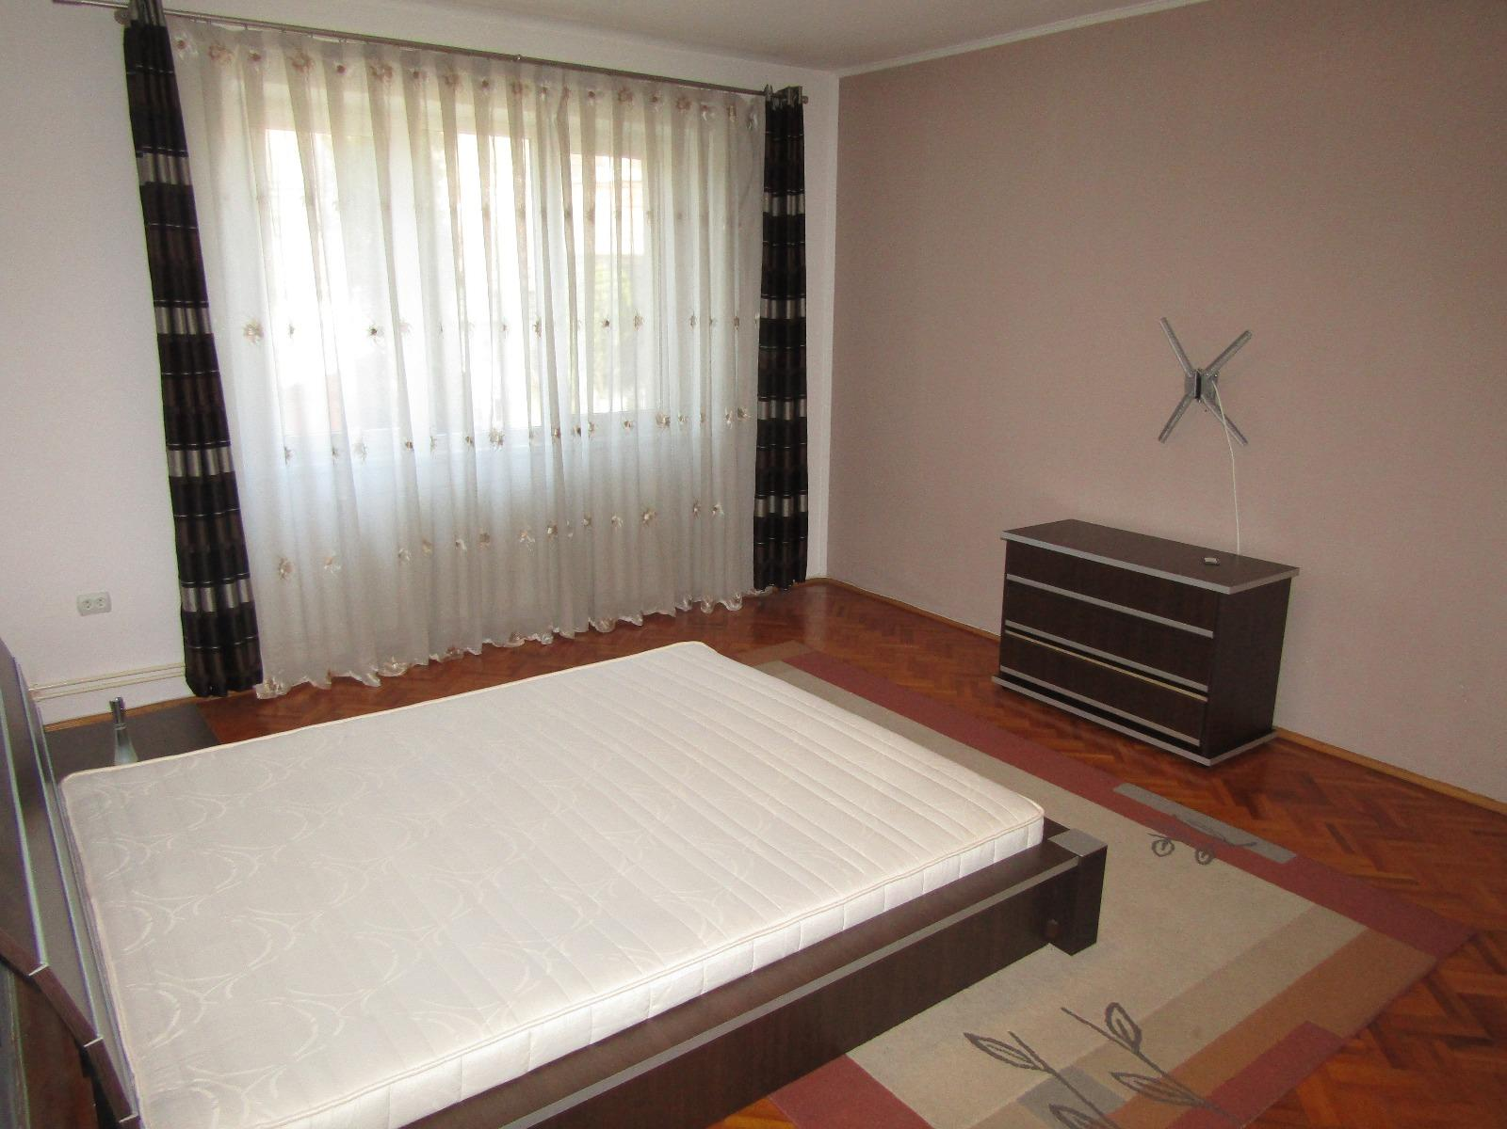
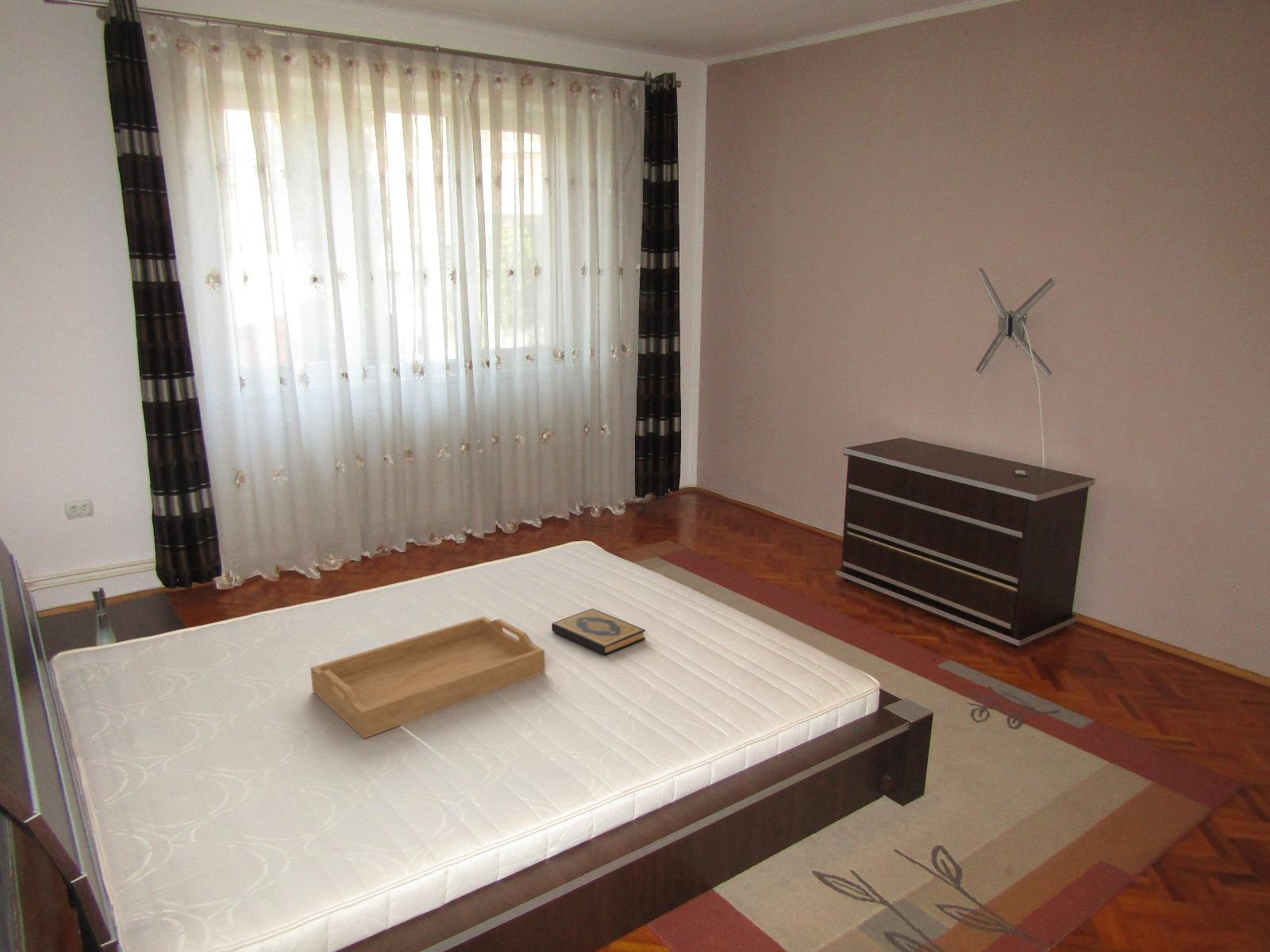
+ hardback book (598, 631)
+ serving tray (430, 666)
